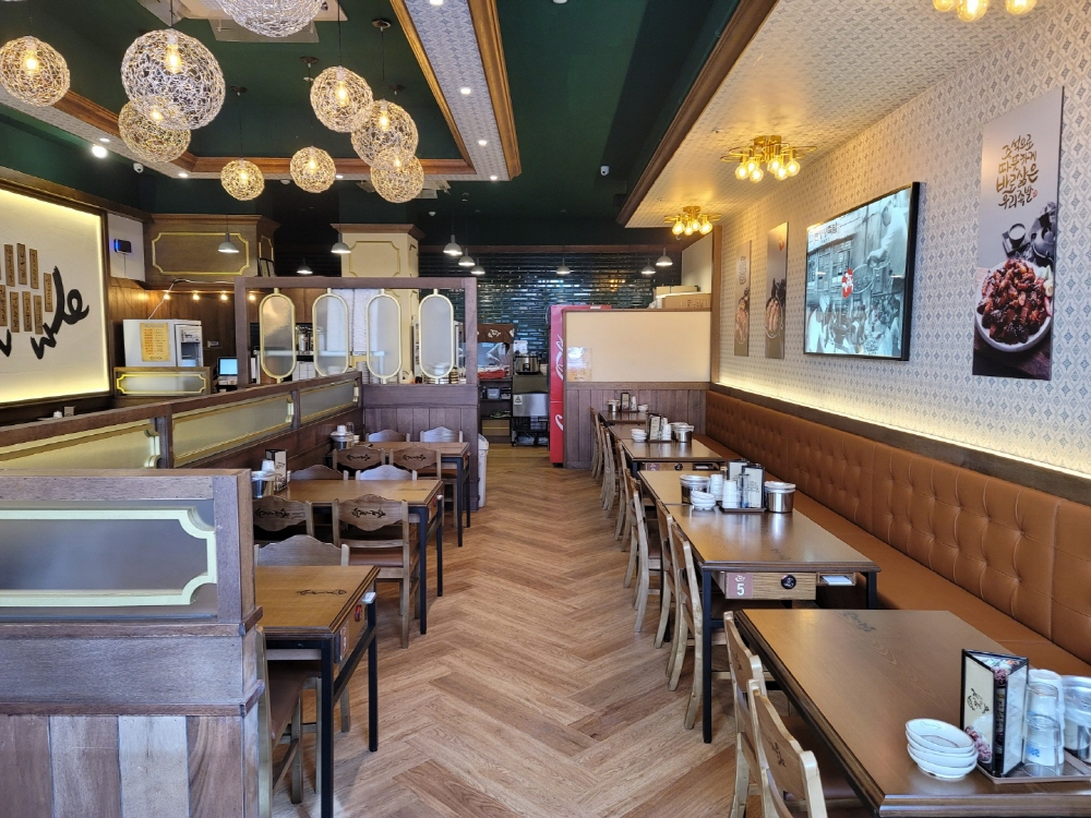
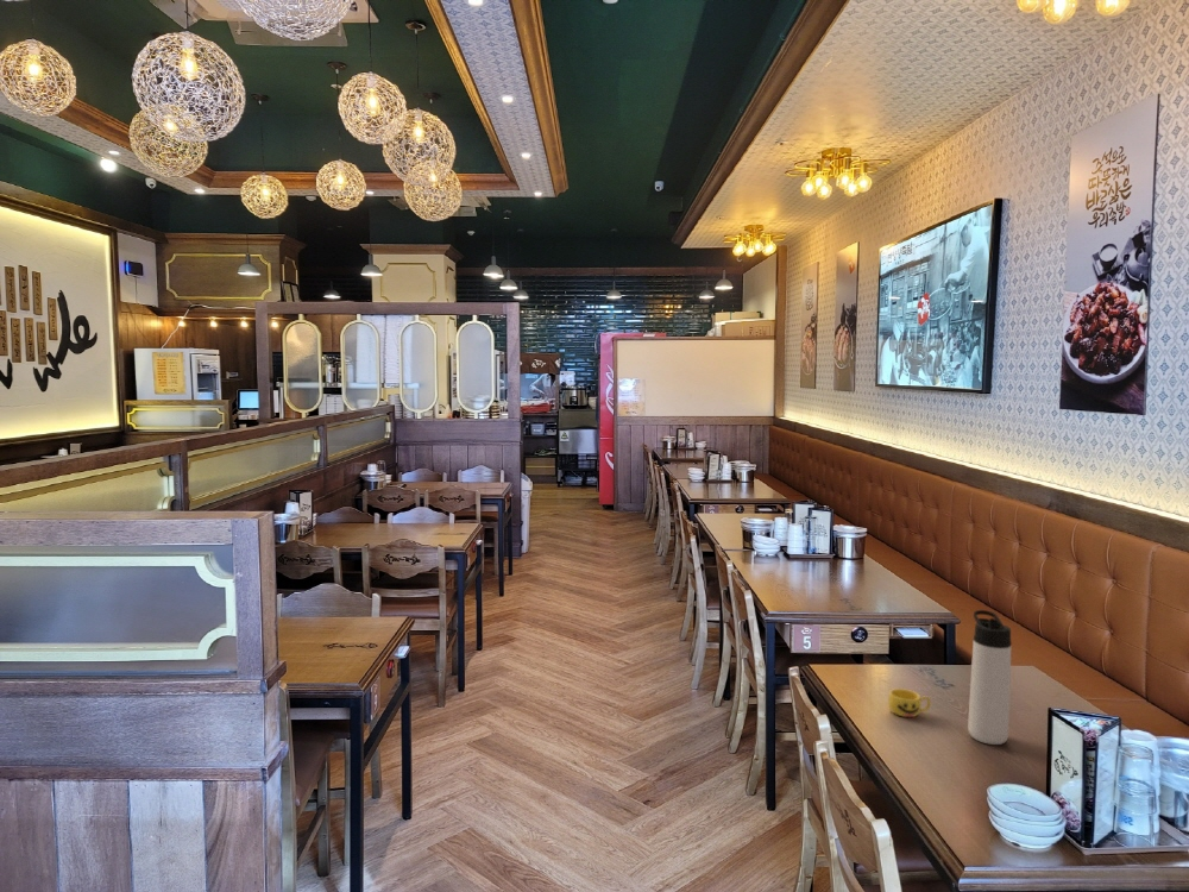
+ cup (908, 703)
+ thermos bottle (987, 676)
